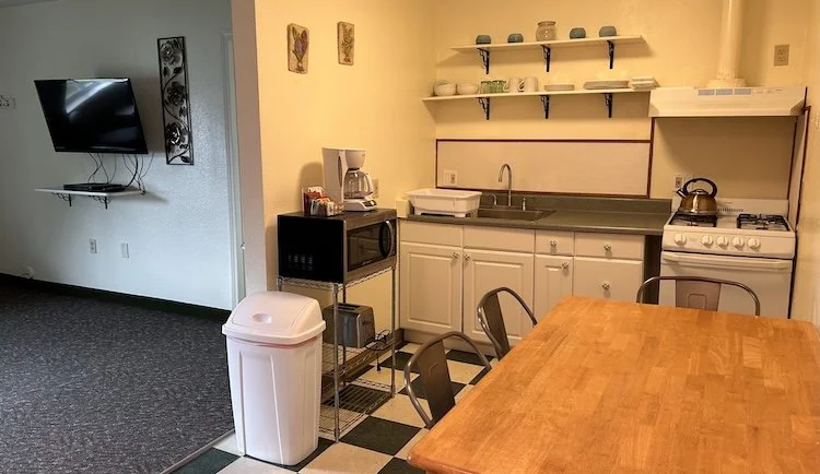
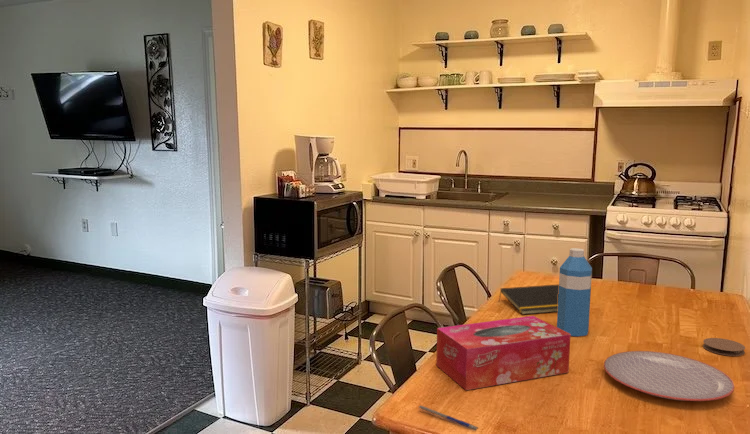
+ coaster (723, 346)
+ notepad (541, 298)
+ tissue box (502, 350)
+ plate (665, 377)
+ pen (446, 416)
+ water bottle (574, 290)
